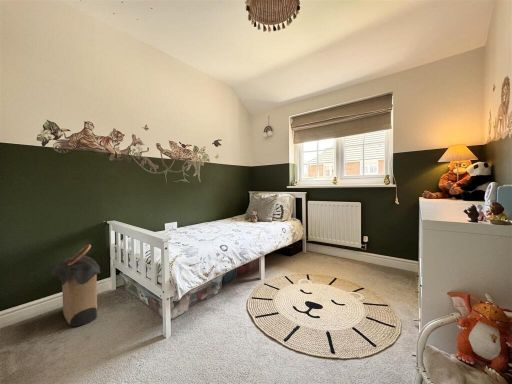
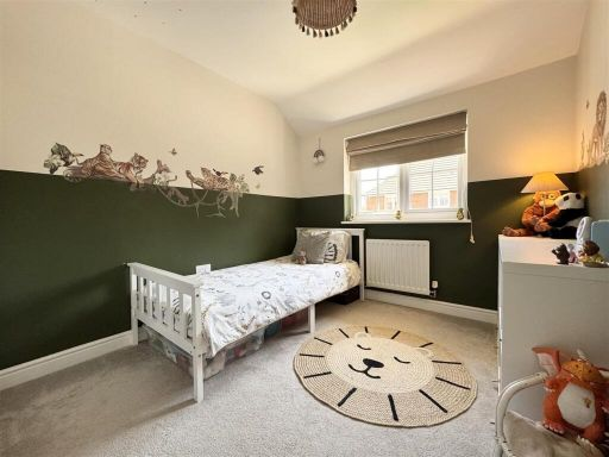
- laundry hamper (76, 279)
